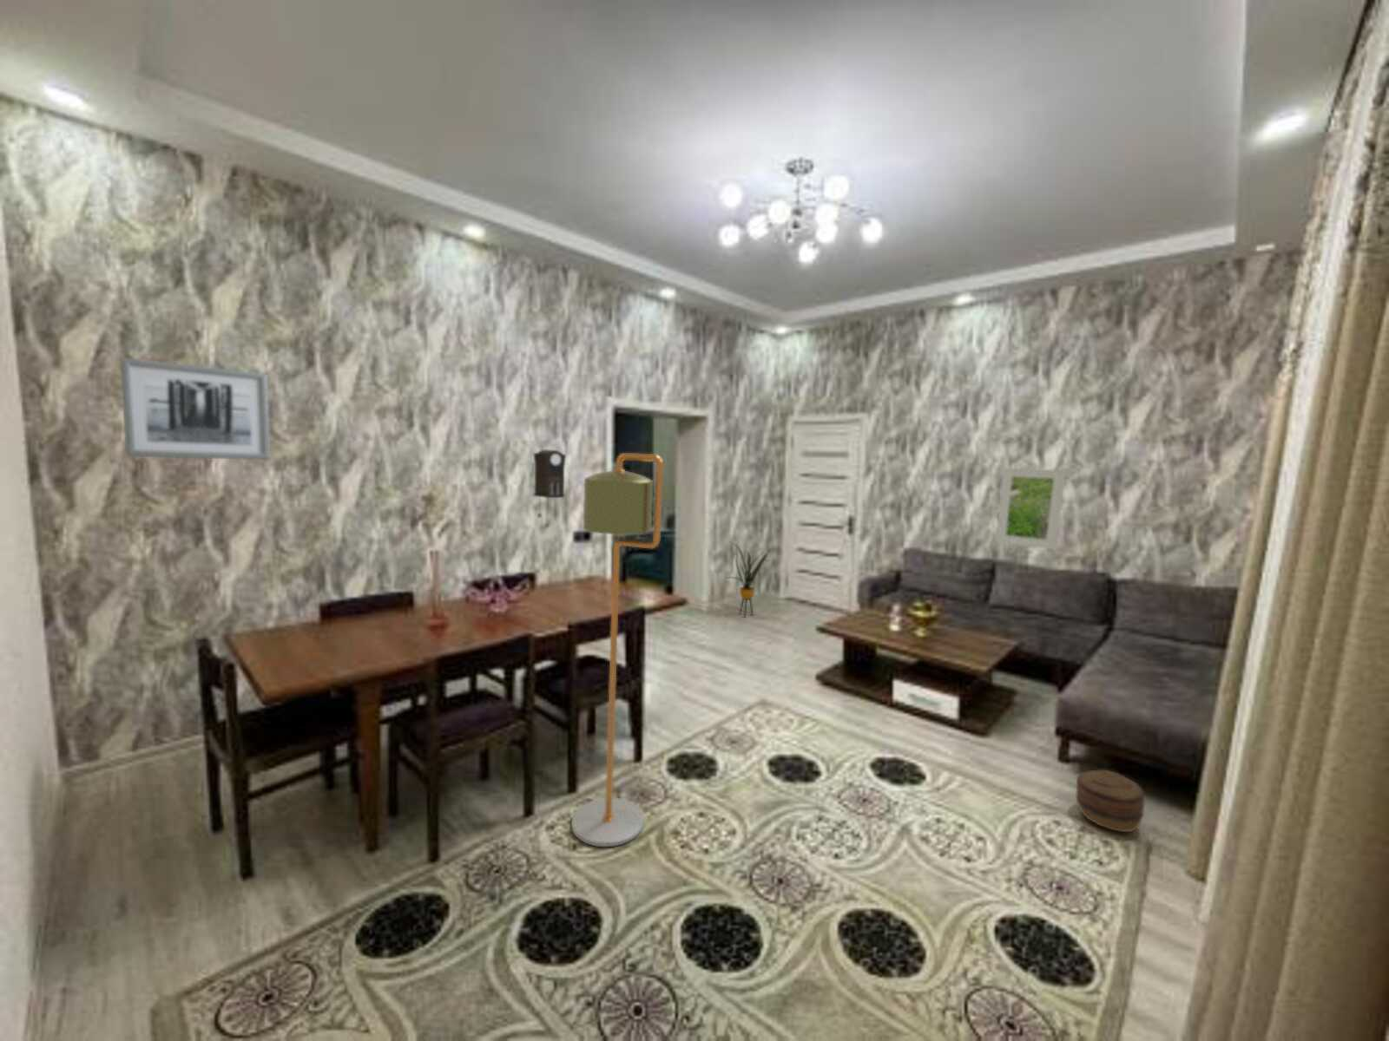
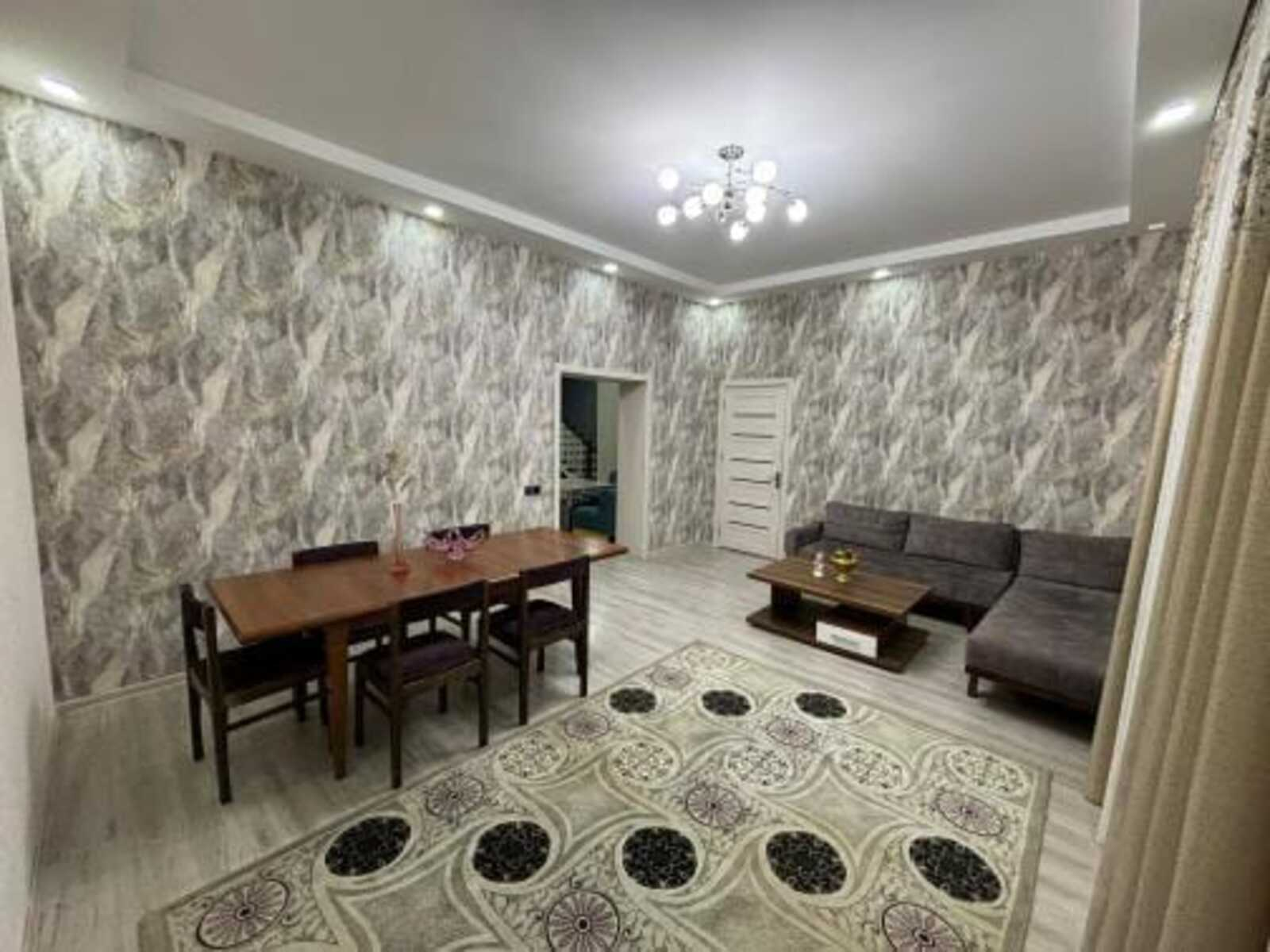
- pendulum clock (549, 489)
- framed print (1029, 507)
- wall art (200, 412)
- floor lamp (617, 644)
- basket (1109, 798)
- house plant (747, 580)
